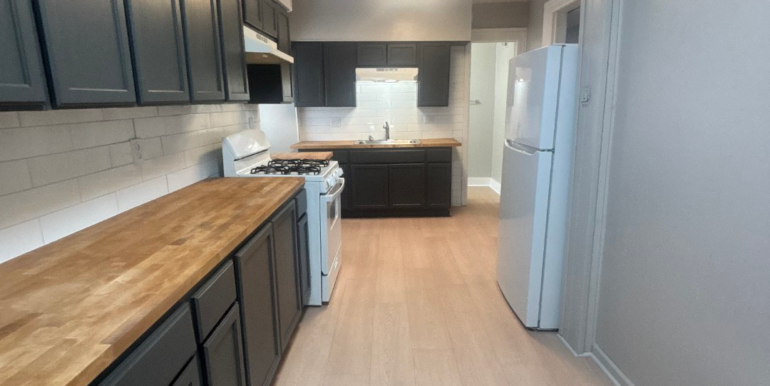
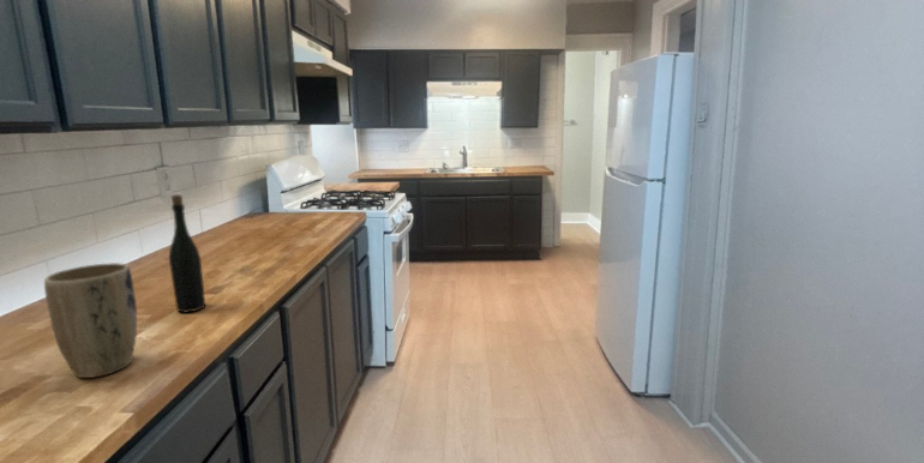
+ plant pot (96, 319)
+ bottle (184, 252)
